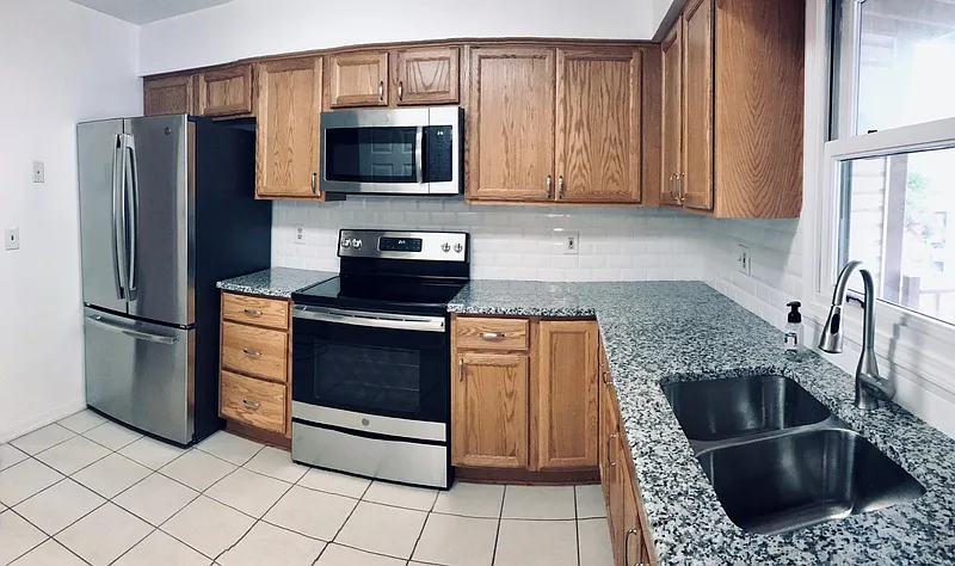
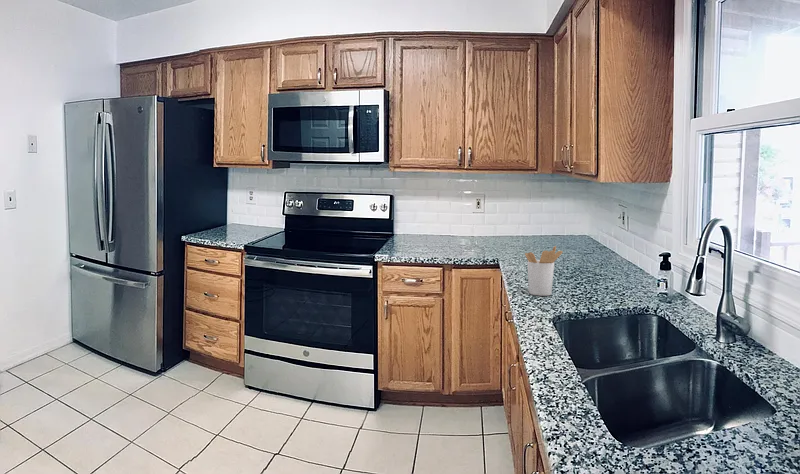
+ utensil holder (544, 270)
